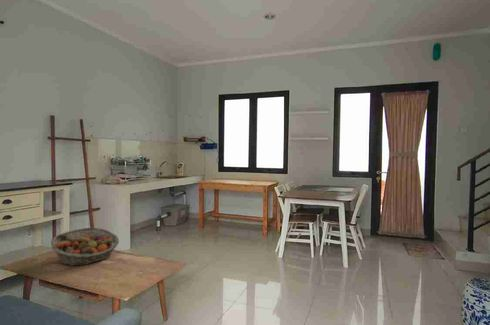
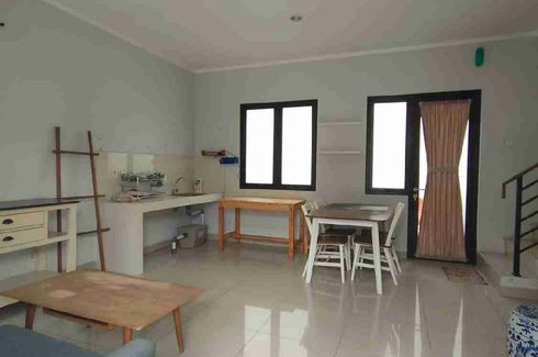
- fruit basket (86, 245)
